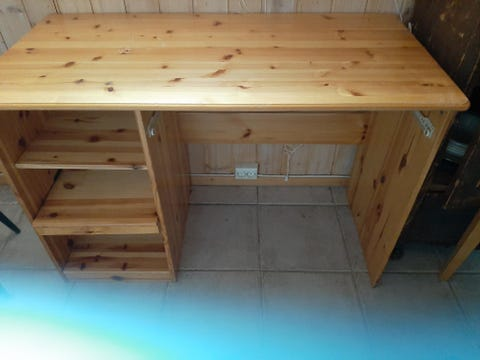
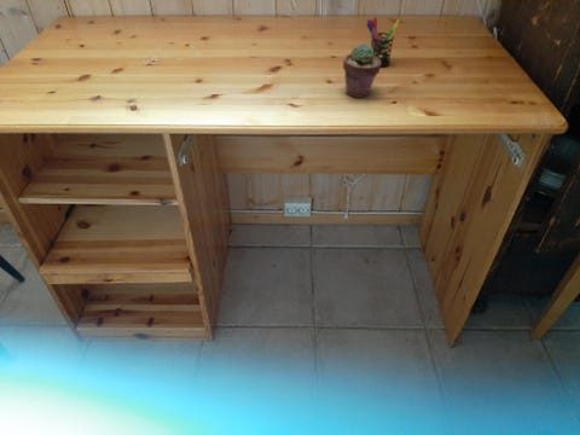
+ potted succulent (360, 69)
+ pen holder (382, 41)
